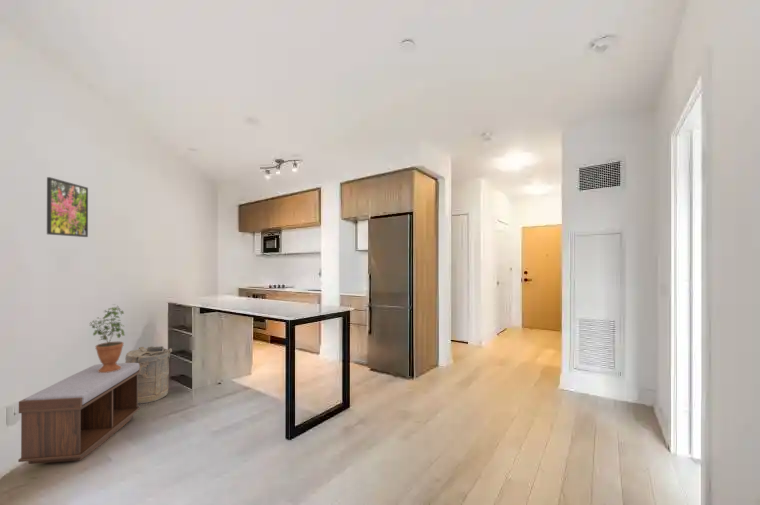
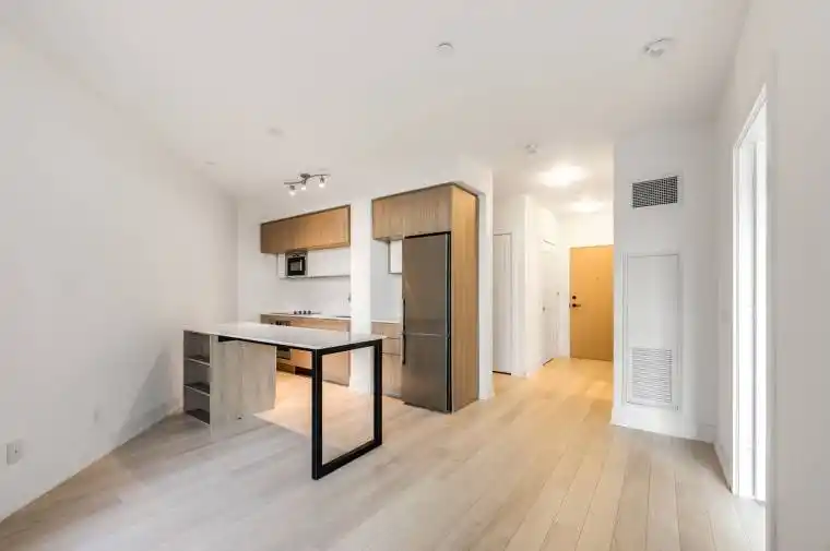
- potted plant (108, 335)
- laundry hamper (145, 372)
- bench (88, 407)
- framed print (68, 209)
